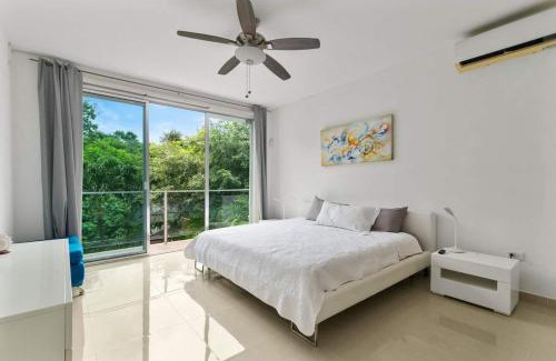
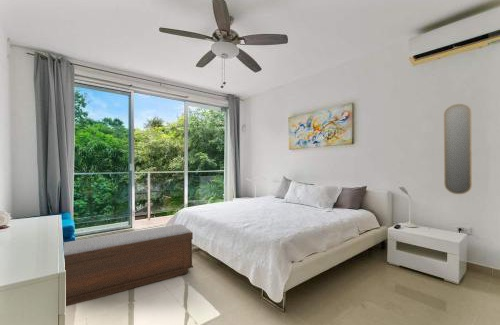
+ bench (129, 258)
+ home mirror (457, 149)
